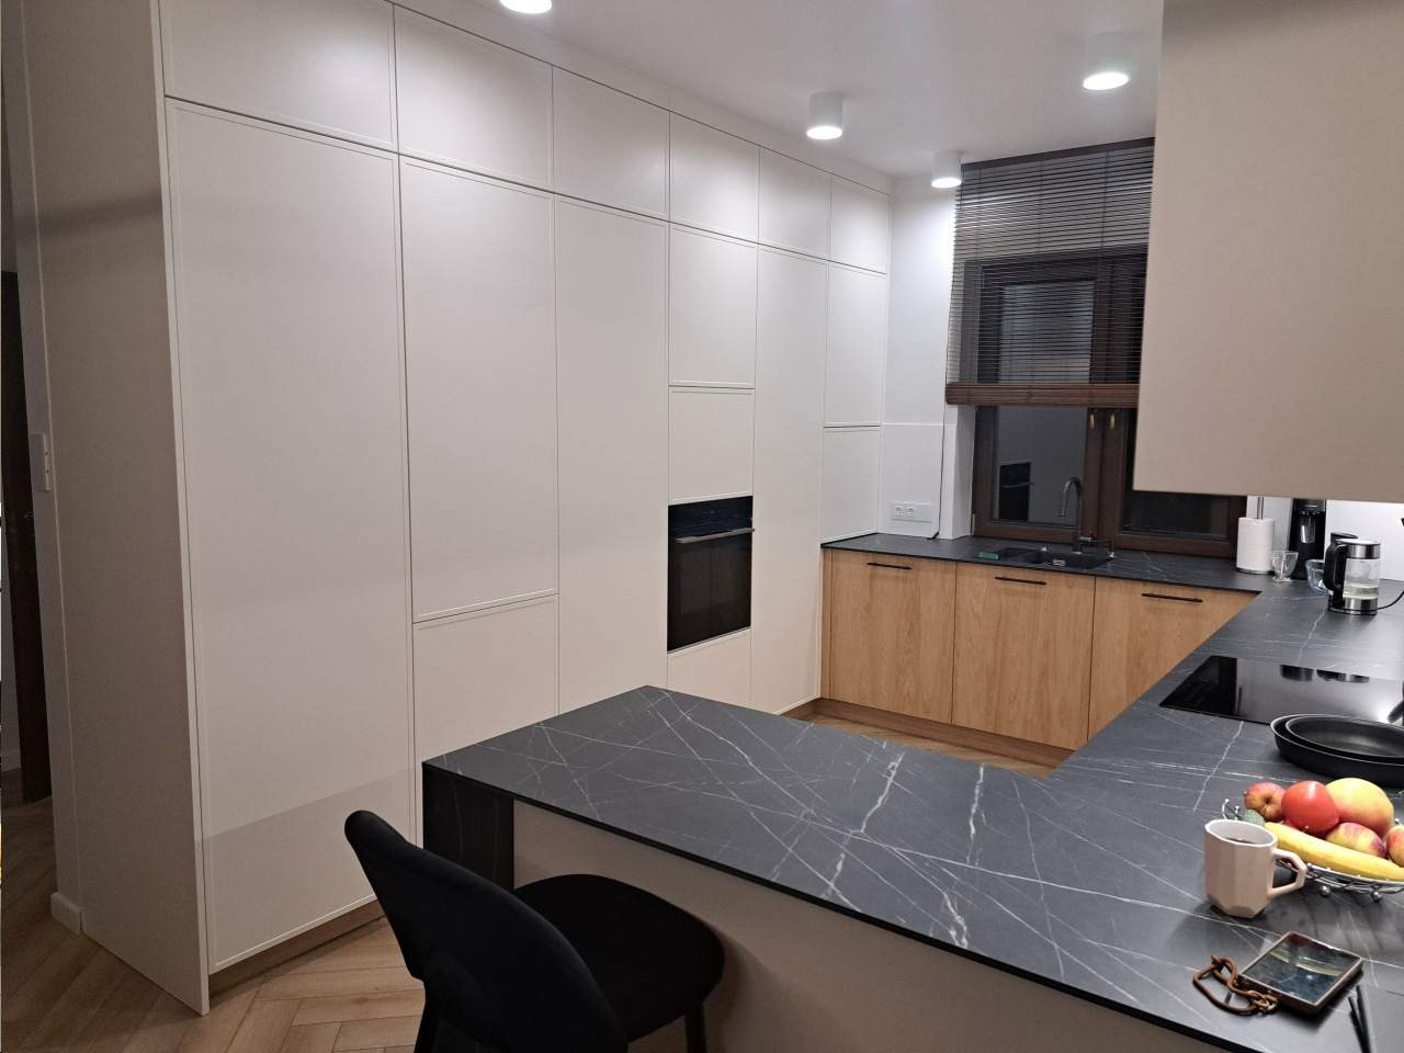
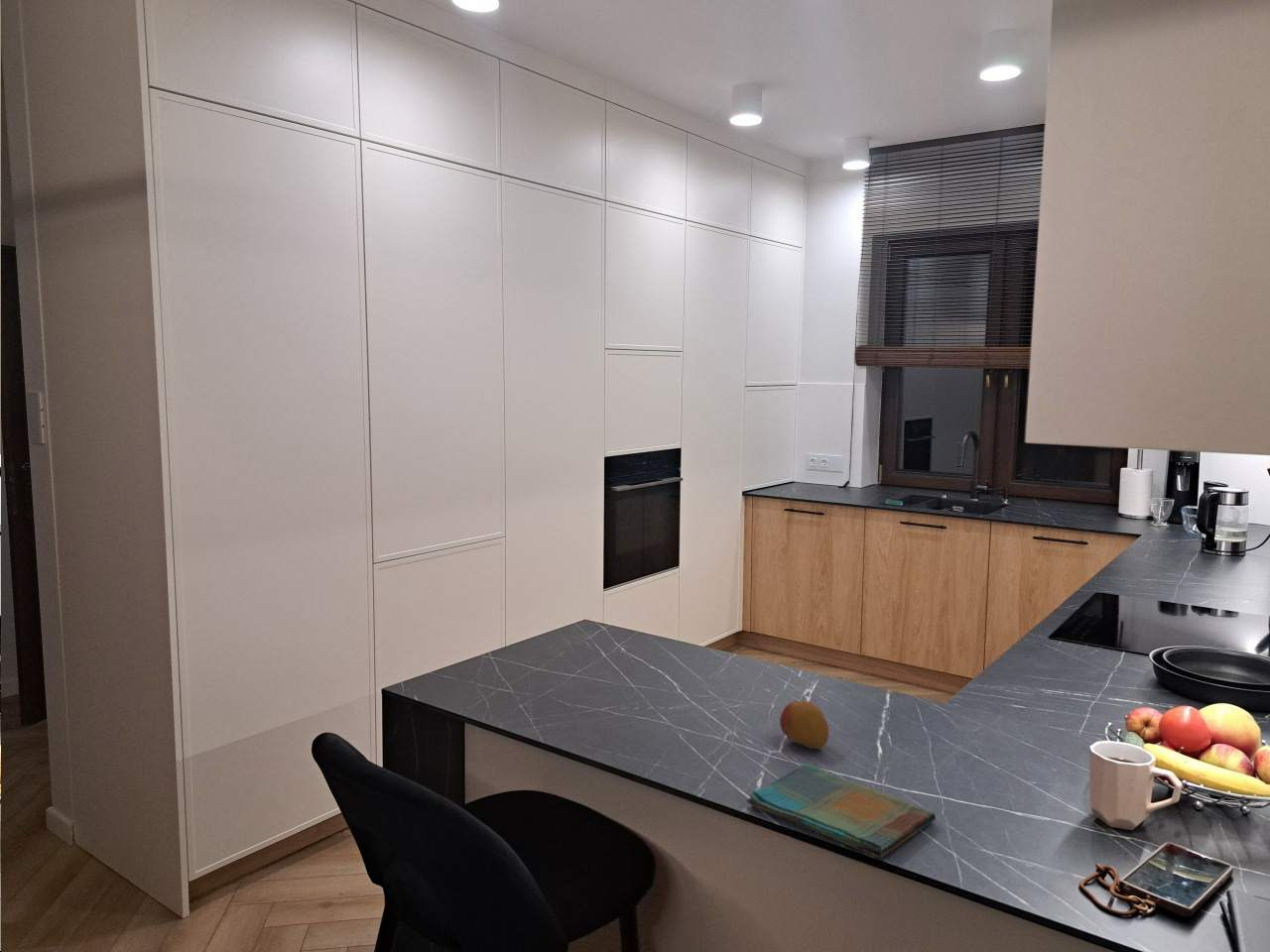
+ fruit (805, 723)
+ dish towel (839, 805)
